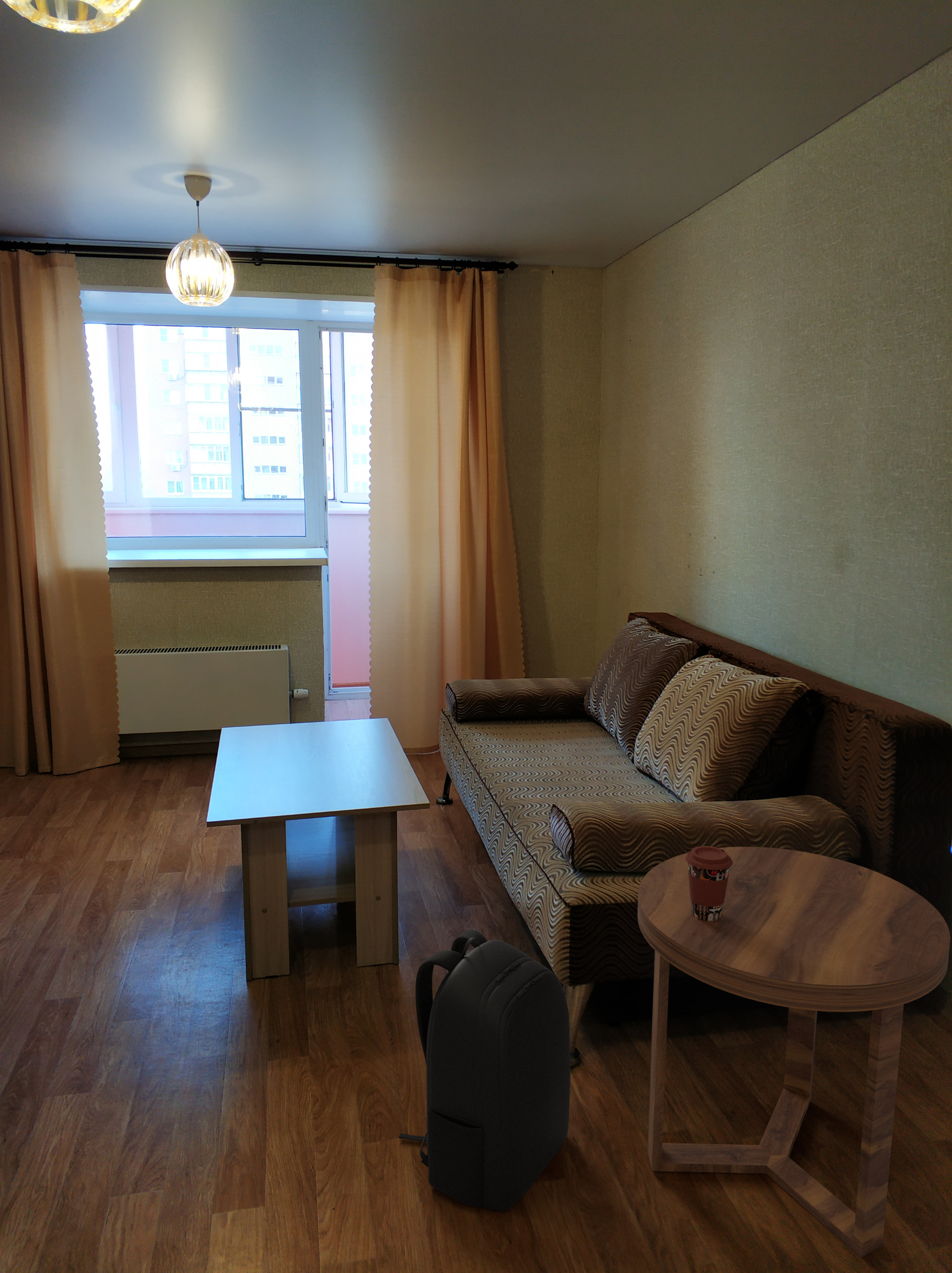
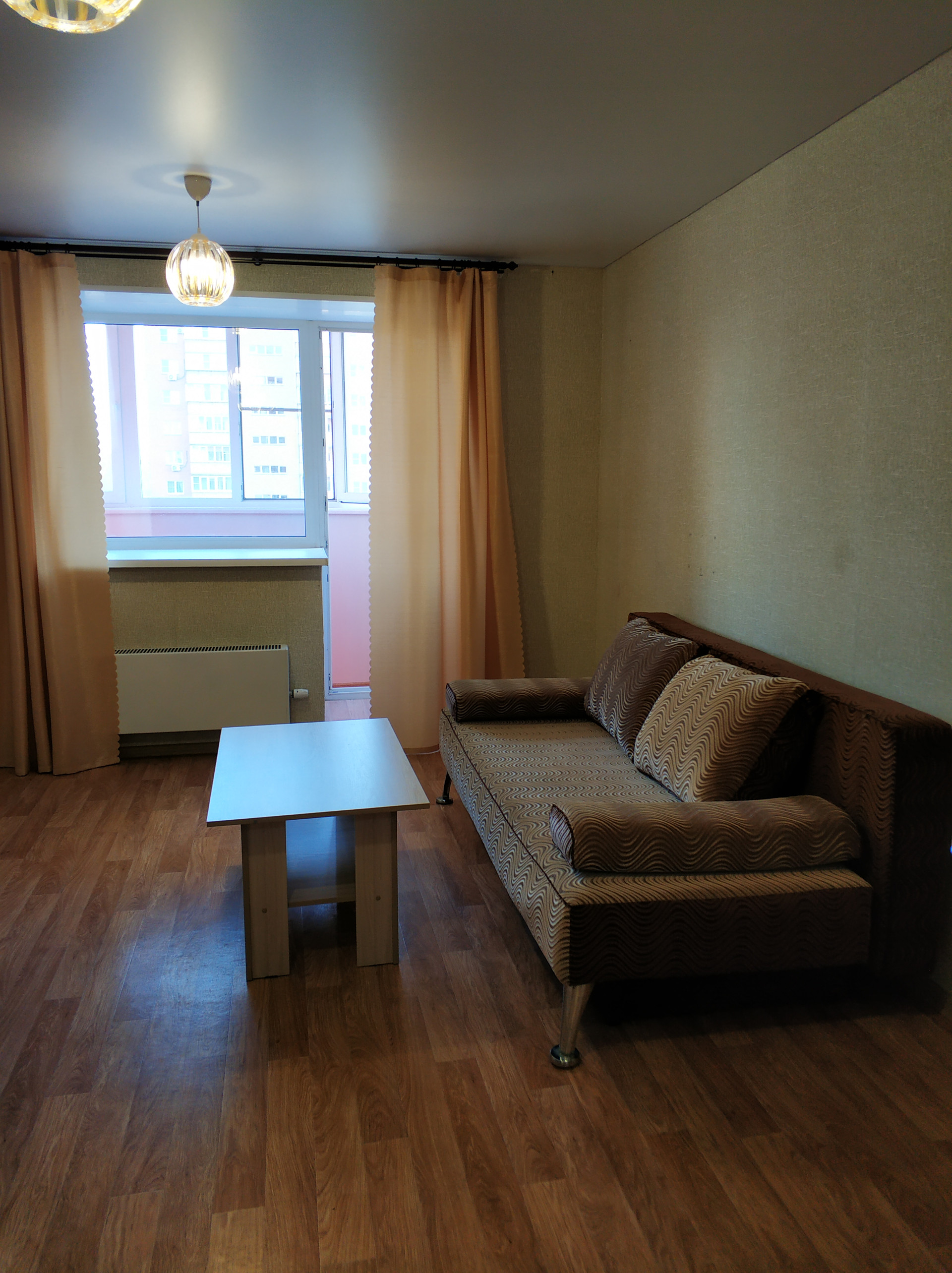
- coffee cup (708, 882)
- side table (787, 1038)
- backpack (481, 1045)
